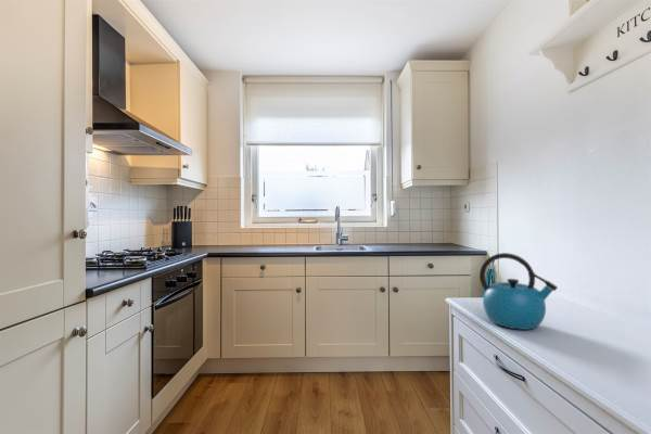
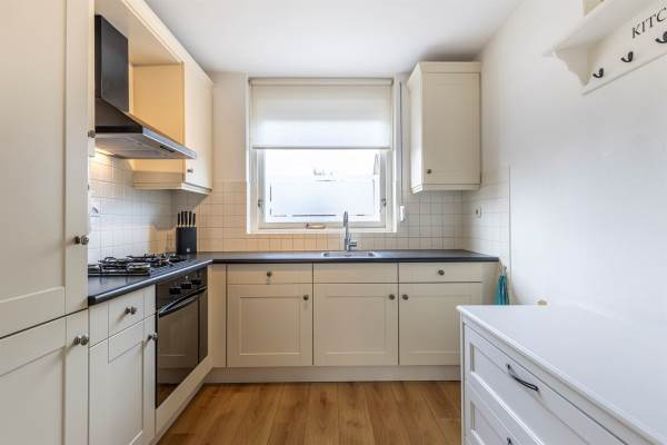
- kettle (516, 289)
